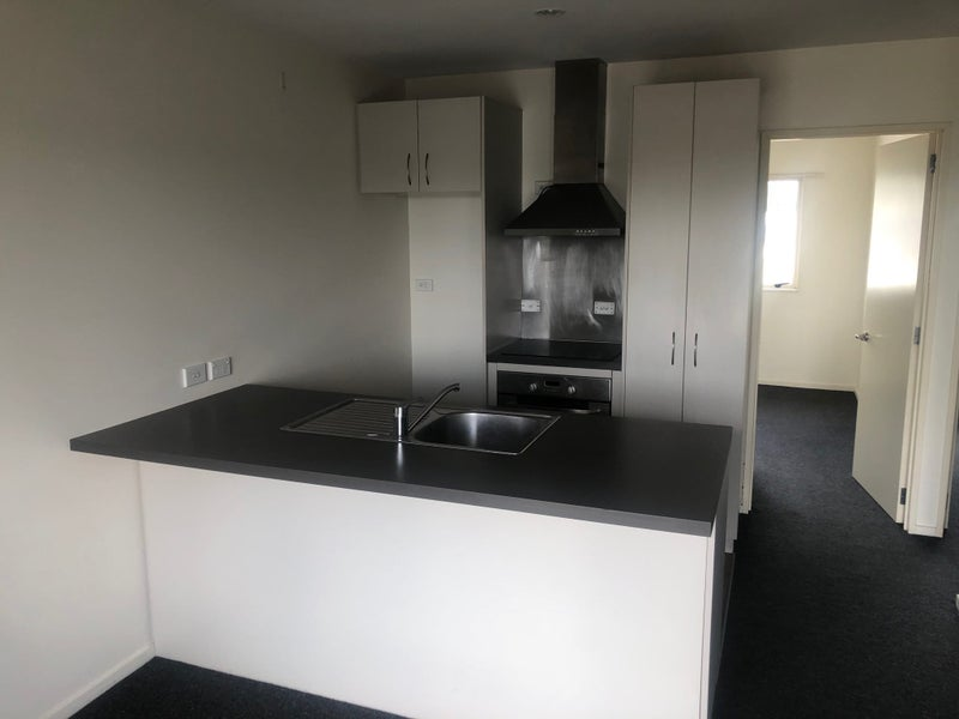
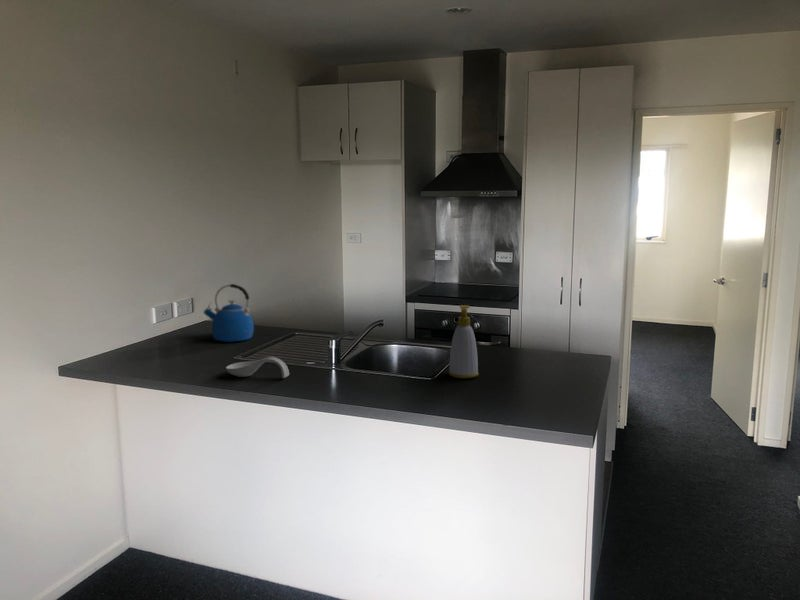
+ kettle (227, 311)
+ soap bottle (463, 340)
+ spoon rest (257, 366)
